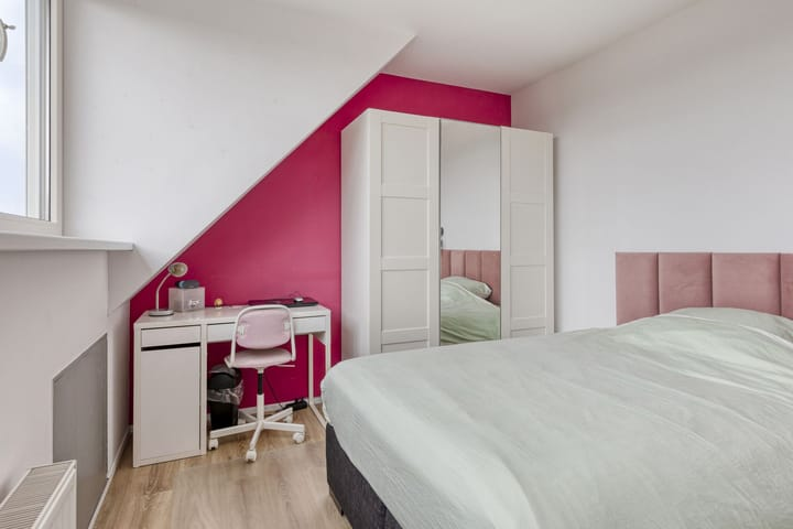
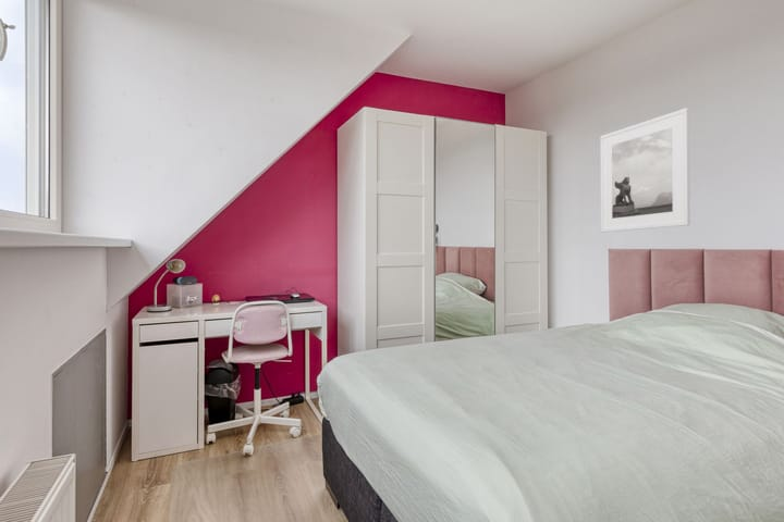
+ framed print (640, 176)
